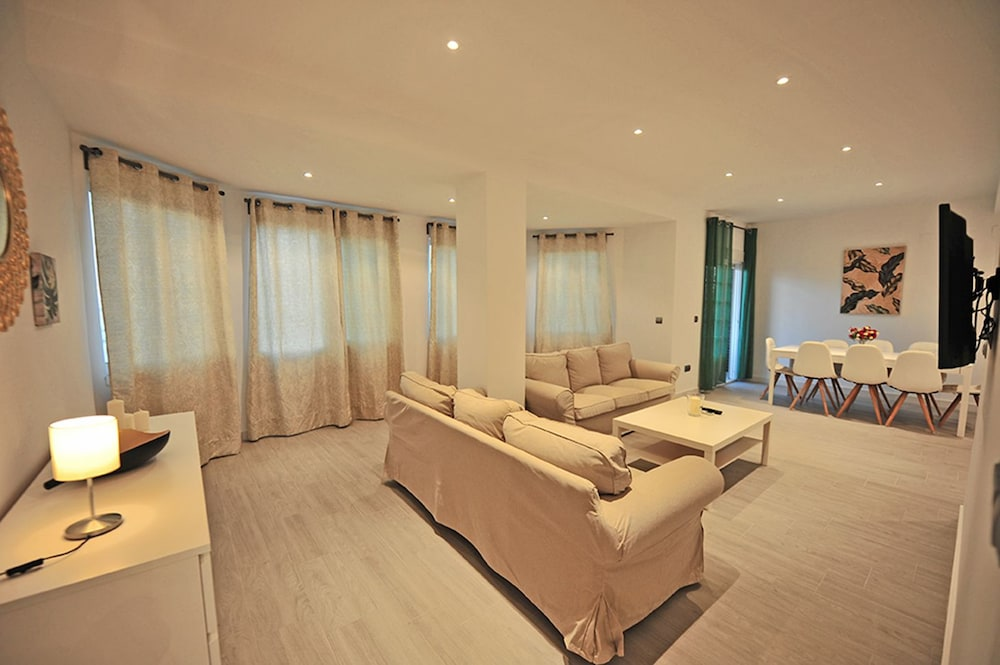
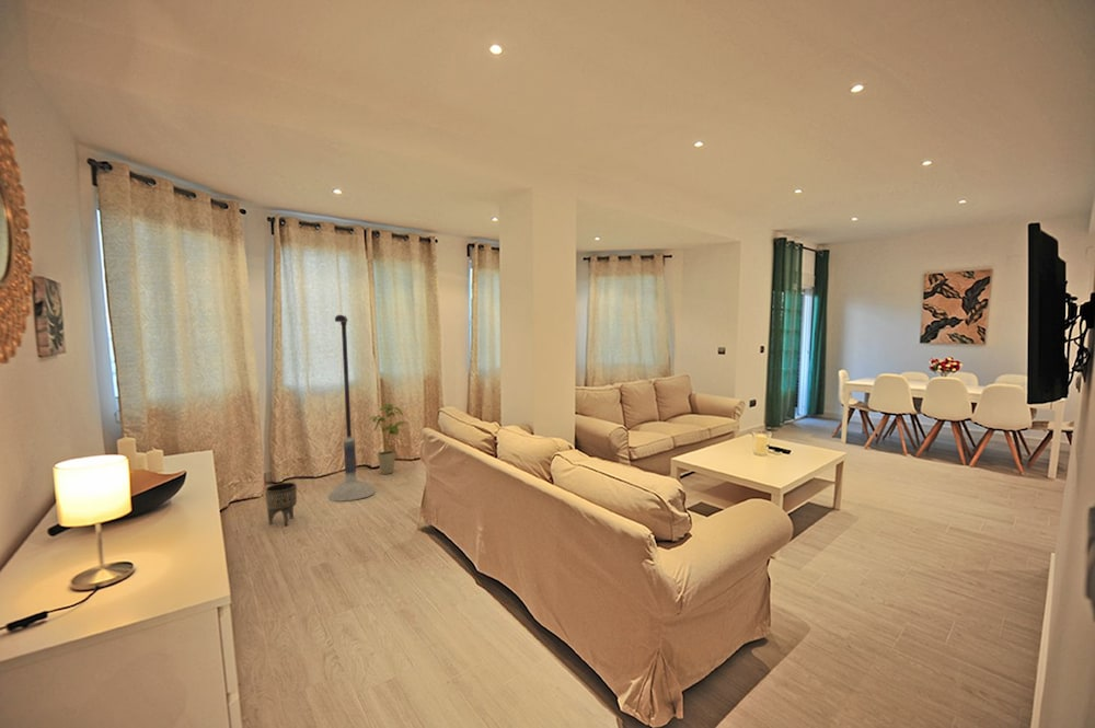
+ planter (281, 504)
+ house plant (389, 437)
+ floor lamp (347, 406)
